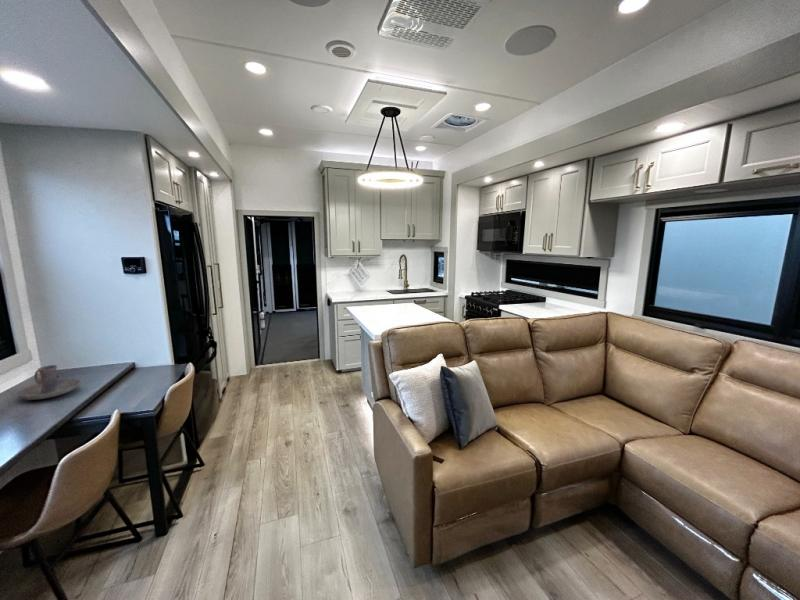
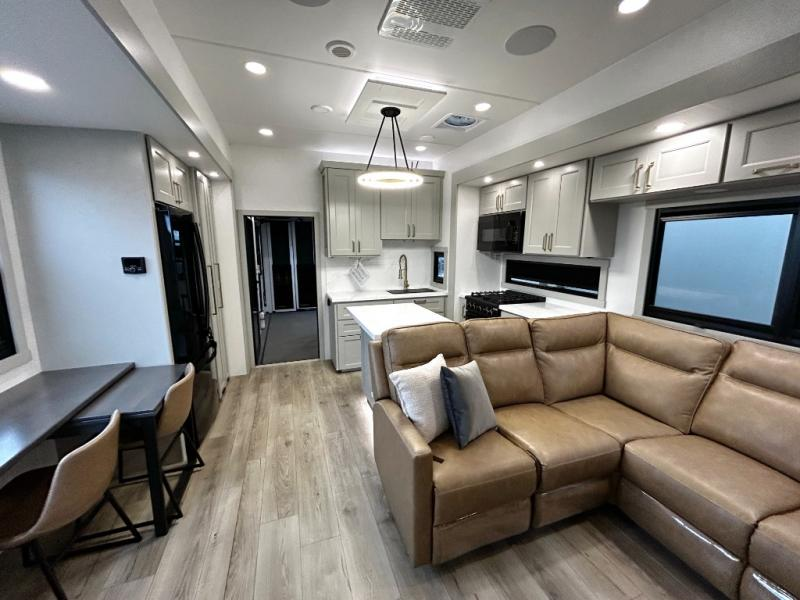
- candle holder (47, 380)
